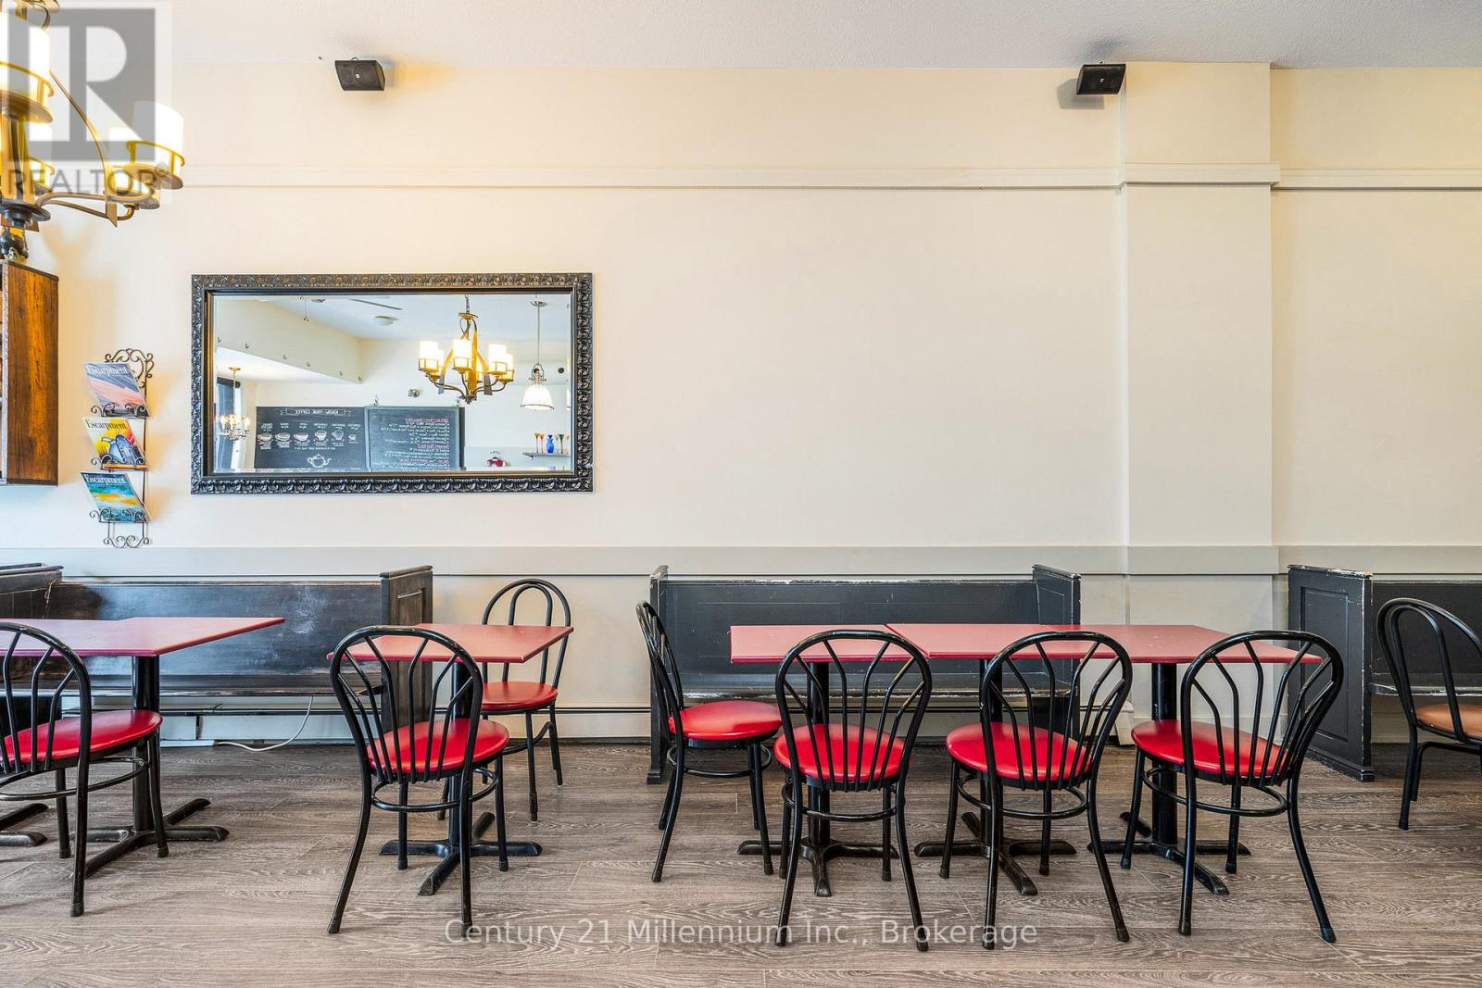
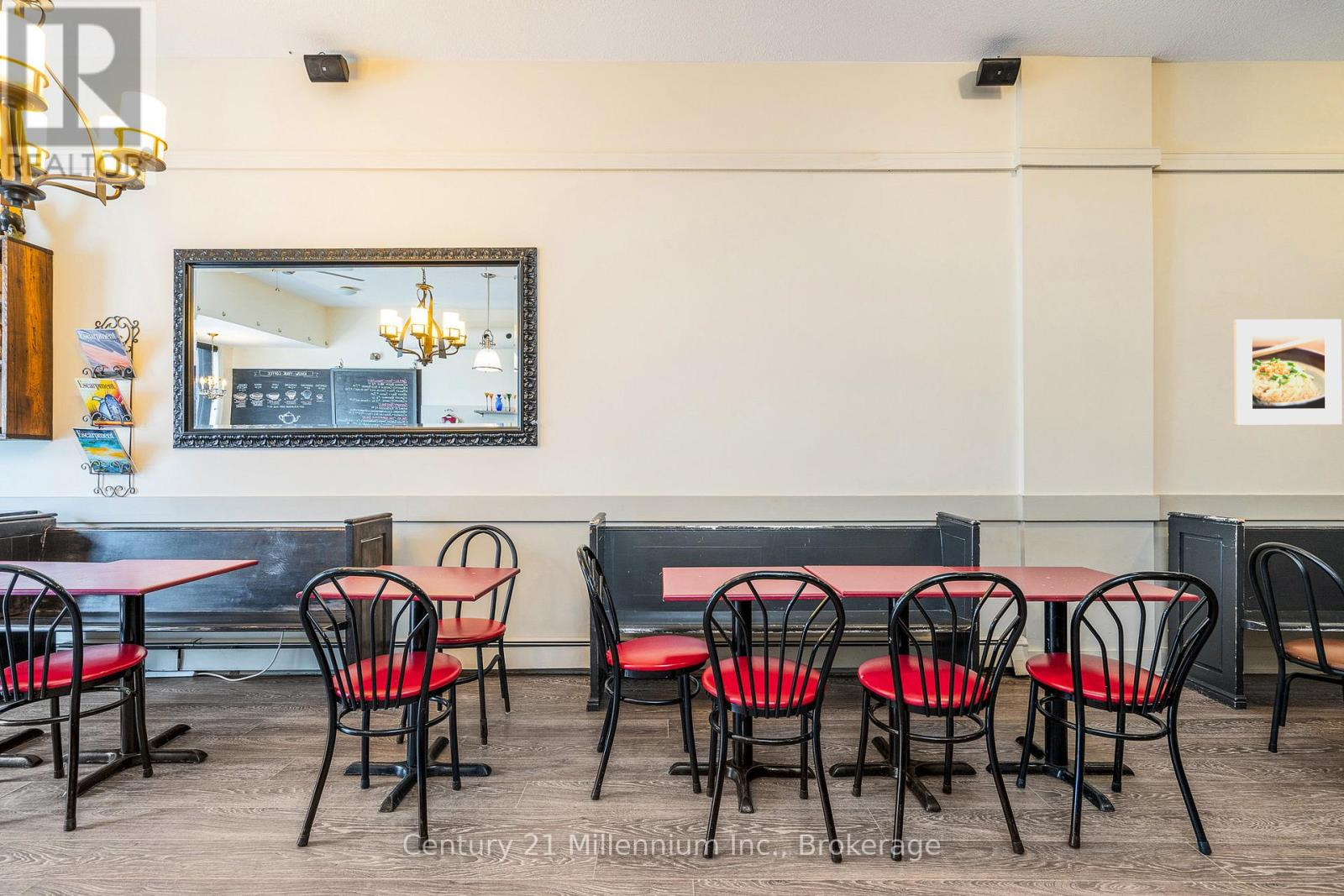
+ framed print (1287, 372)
